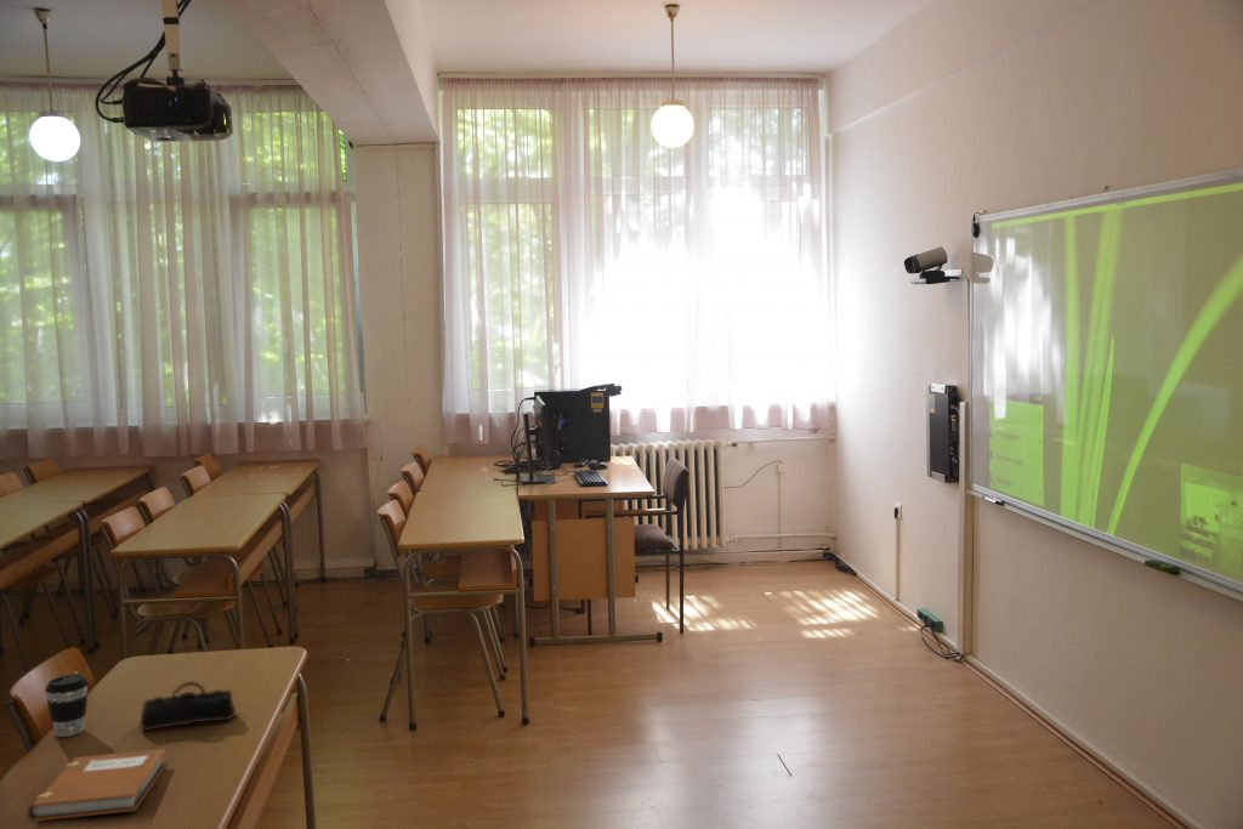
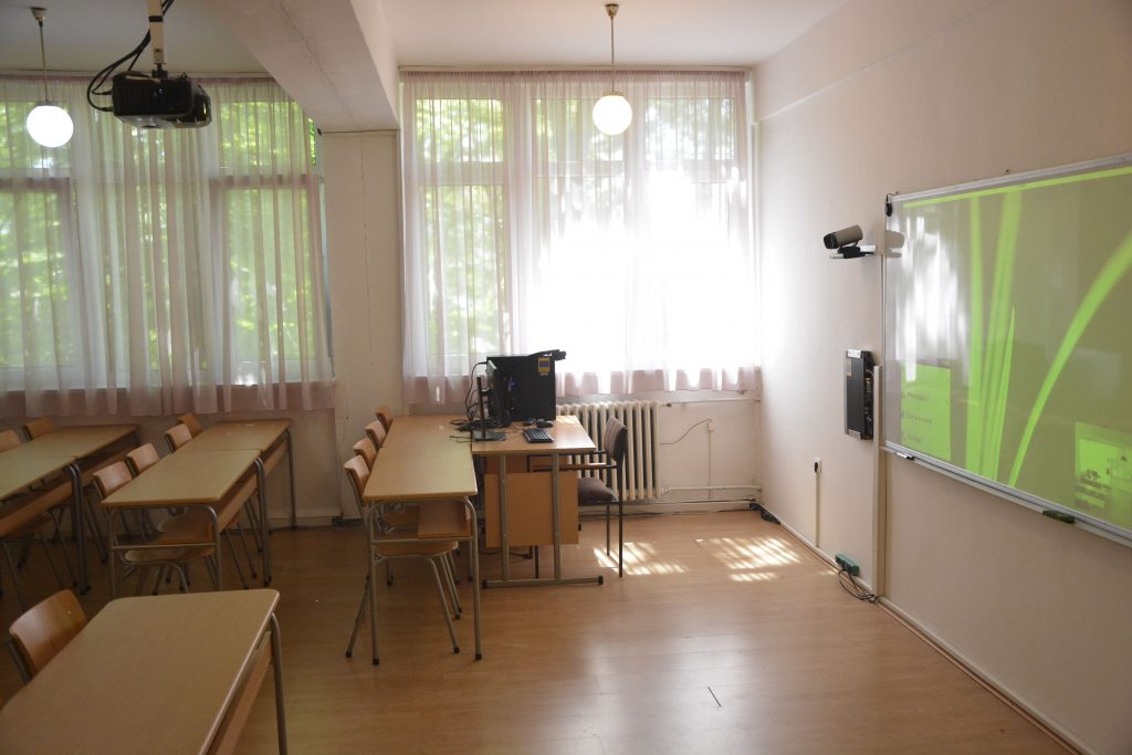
- pencil case (187, 702)
- coffee cup (68, 705)
- notebook (102, 782)
